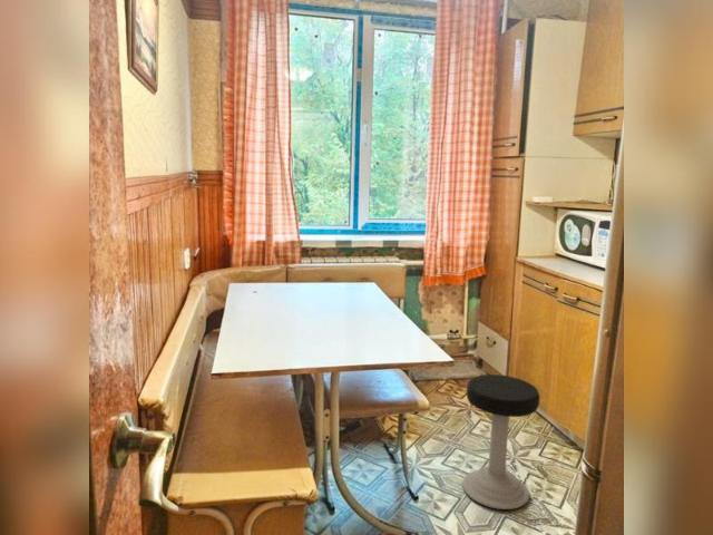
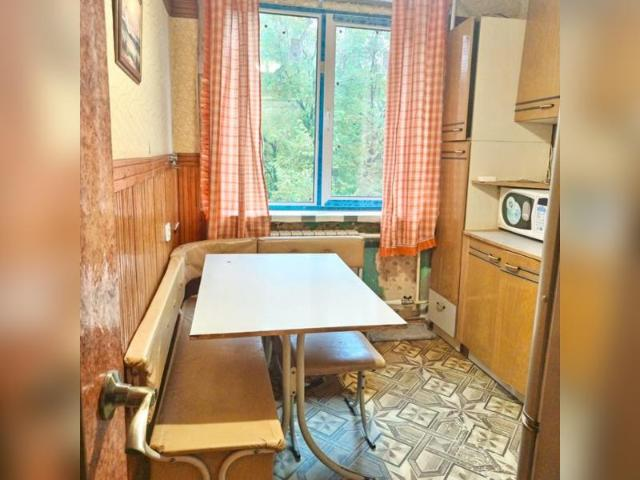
- stool (498, 439)
